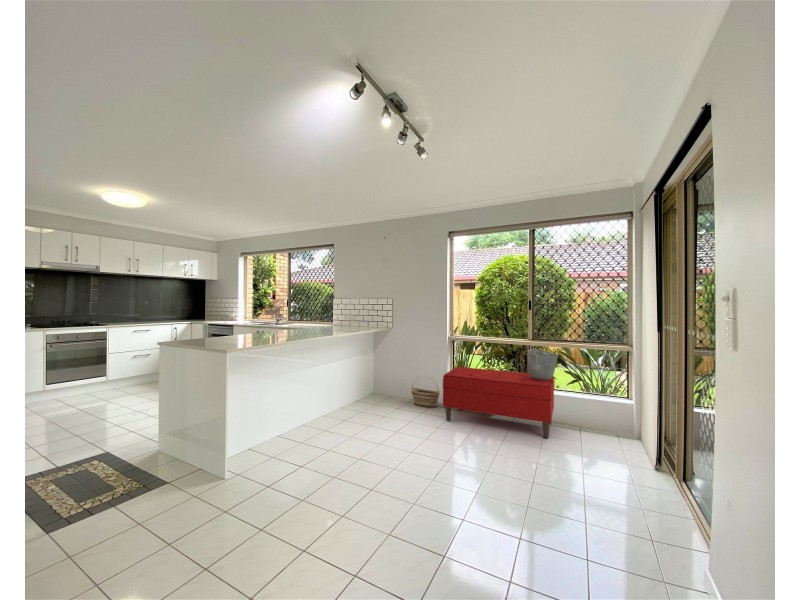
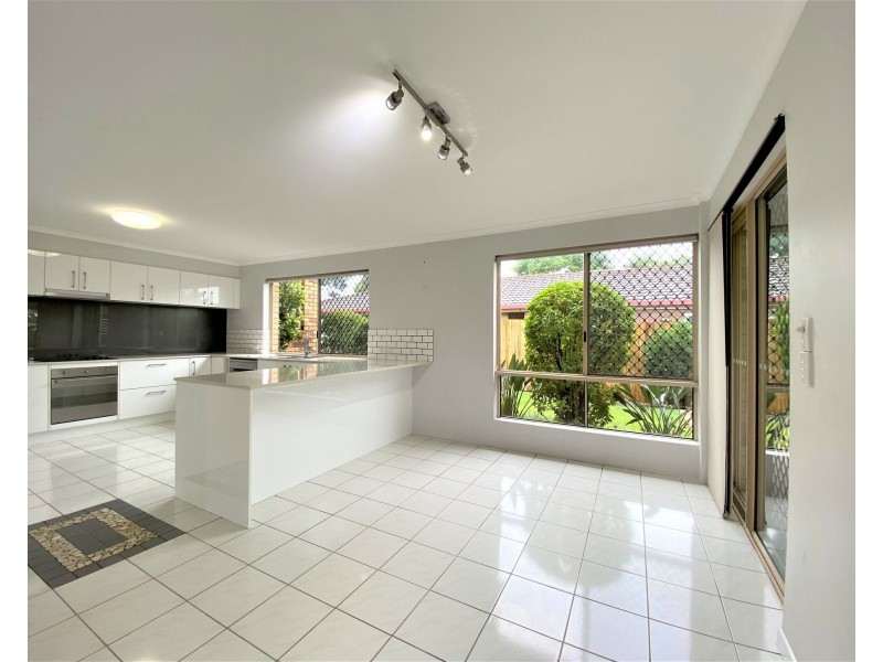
- bench (498, 398)
- ceramic pot (539, 365)
- basket (425, 390)
